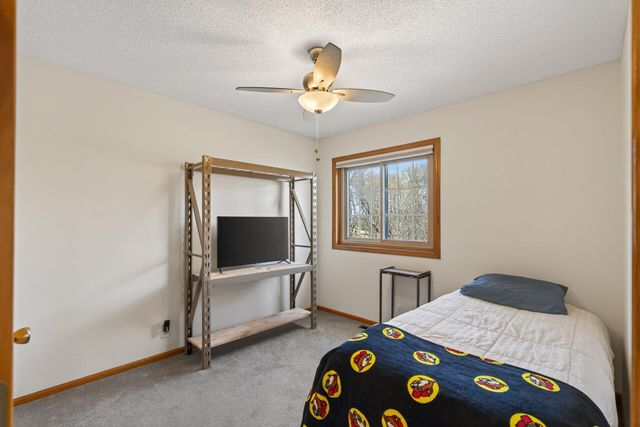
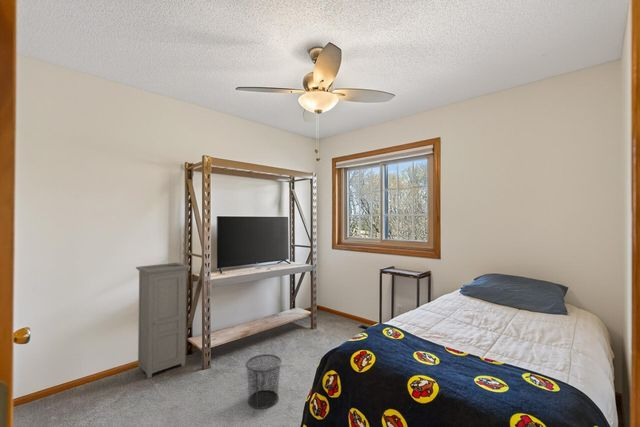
+ waste bin (263, 381)
+ cabinet (162, 316)
